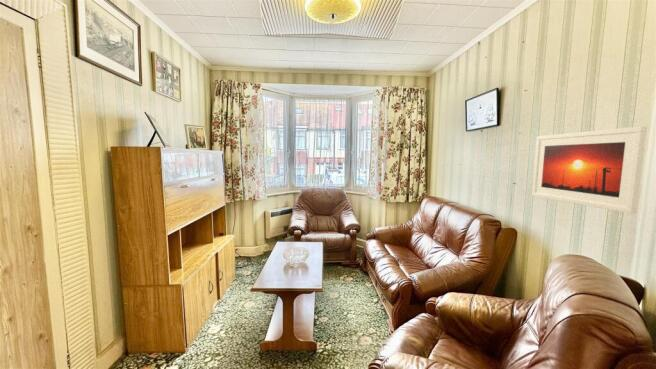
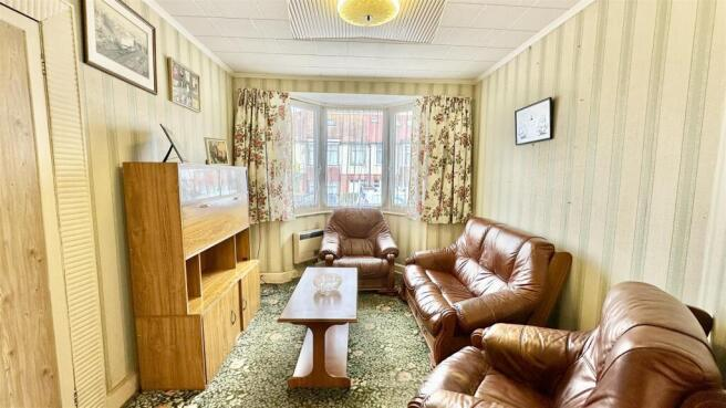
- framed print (577, 168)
